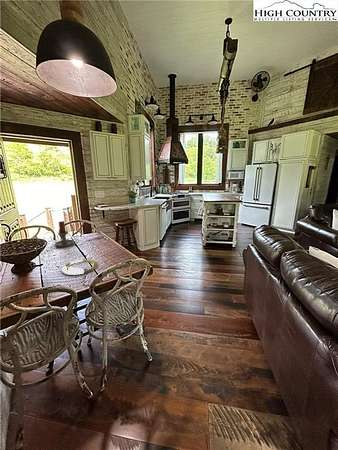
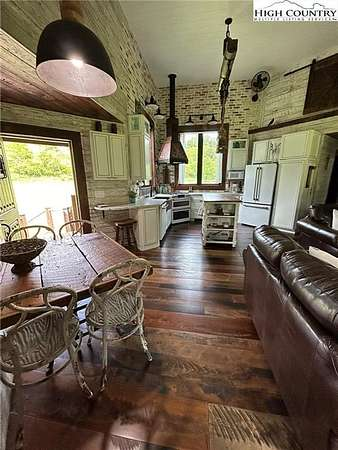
- candle holder (65, 232)
- plate (80, 268)
